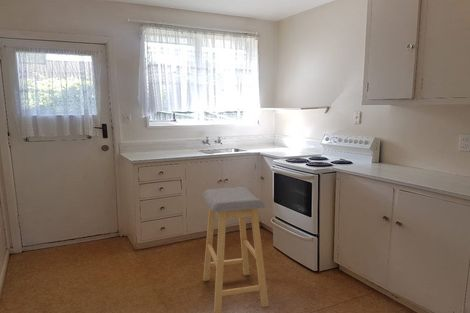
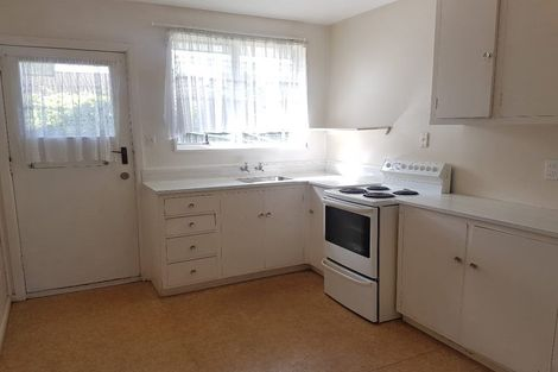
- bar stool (224, 243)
